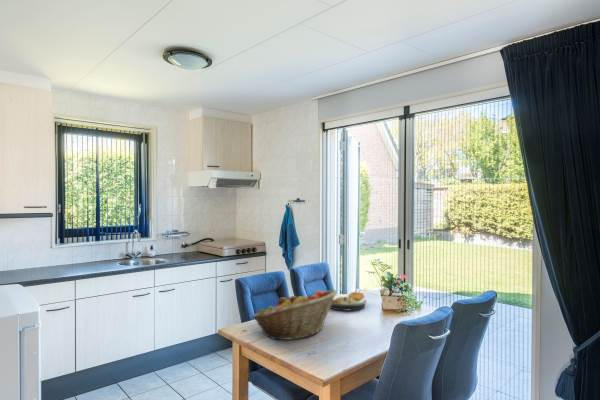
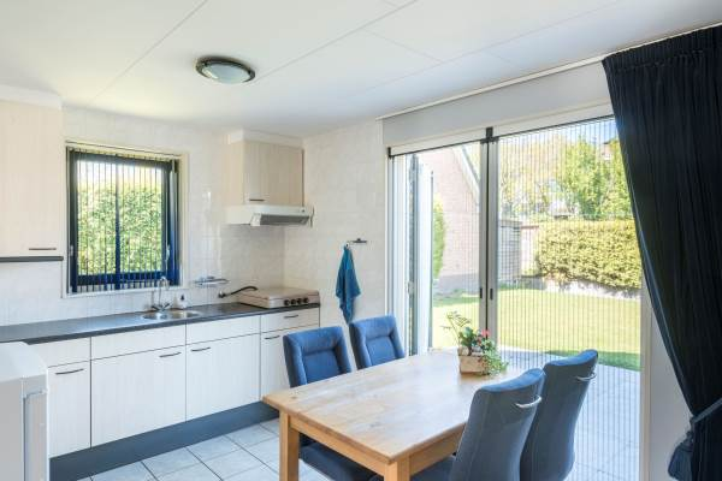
- fruit basket (296, 310)
- plate (344, 300)
